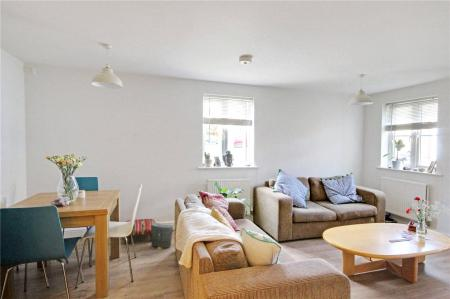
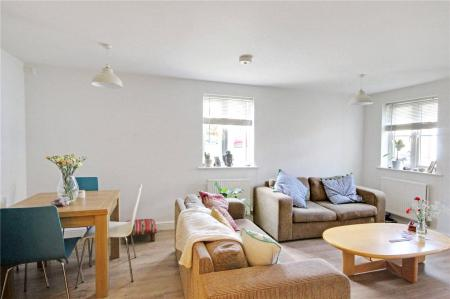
- bag (161, 234)
